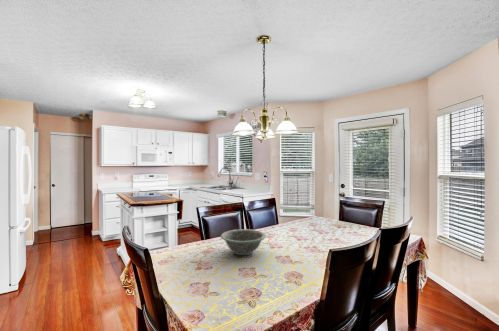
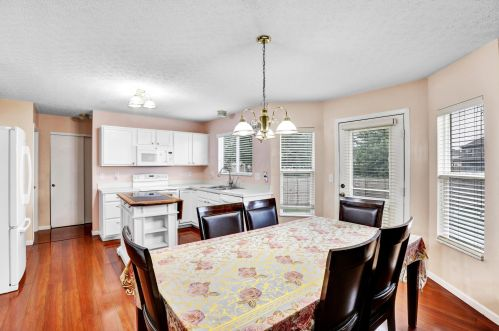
- decorative bowl (243, 243)
